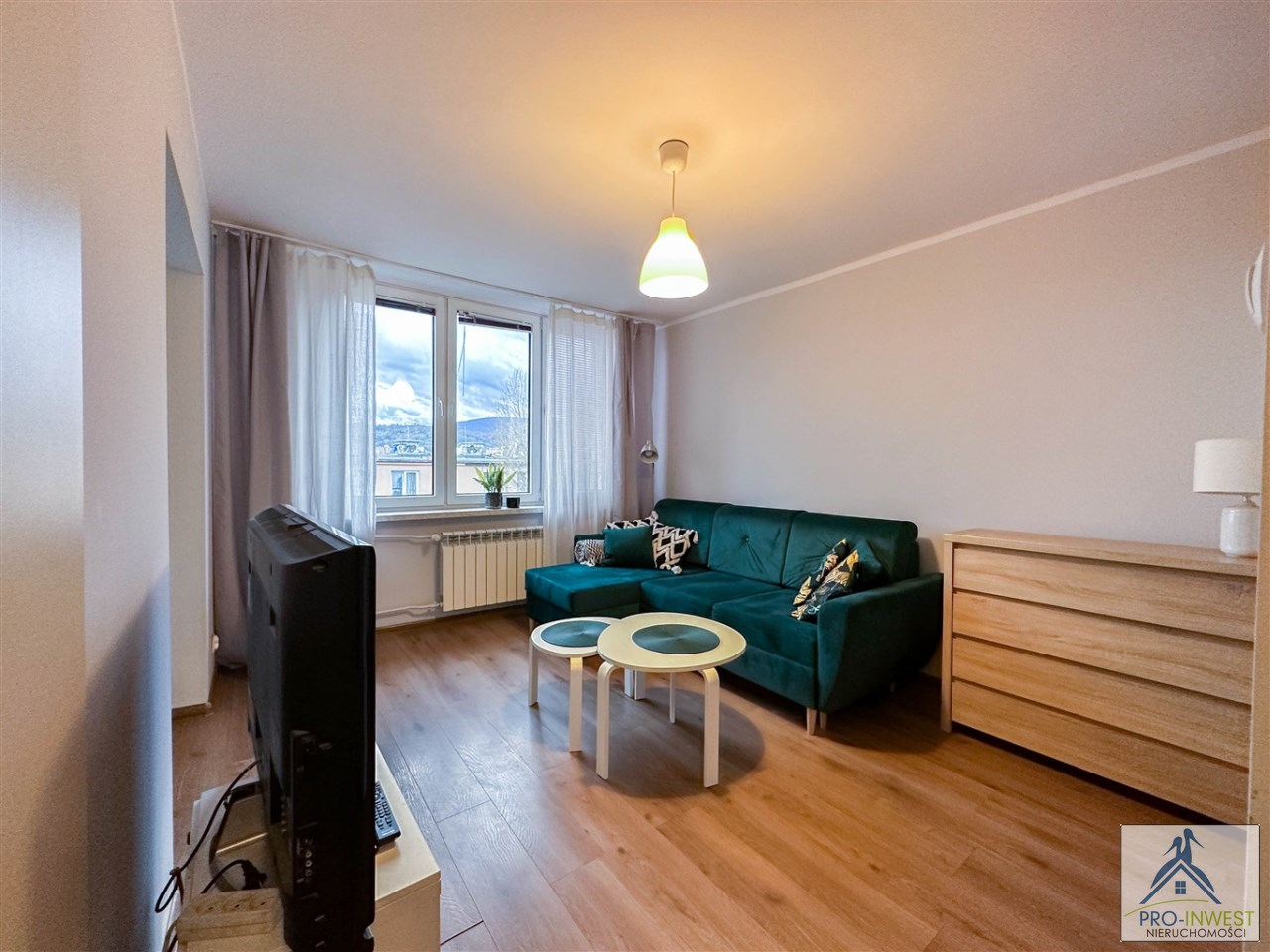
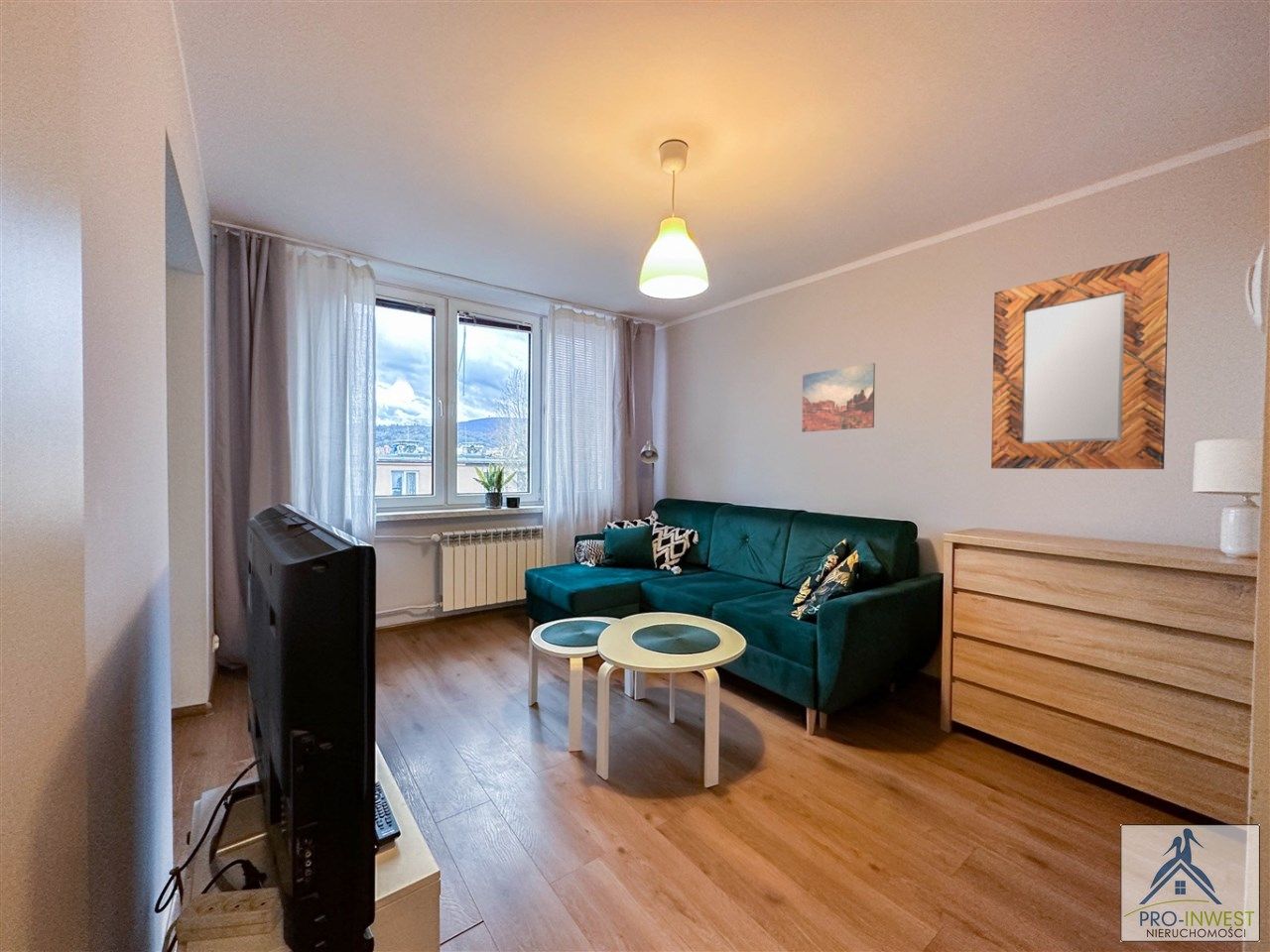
+ wall art (835, 400)
+ home mirror (1071, 372)
